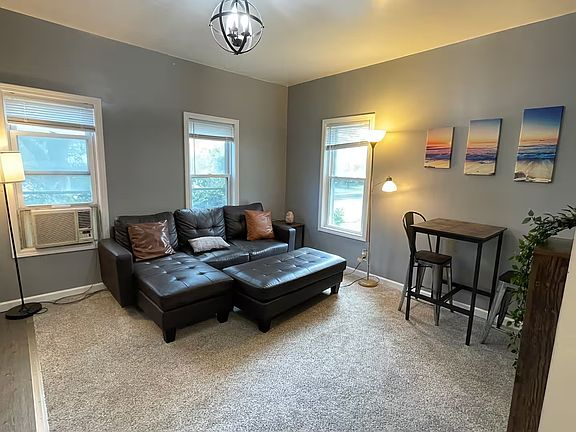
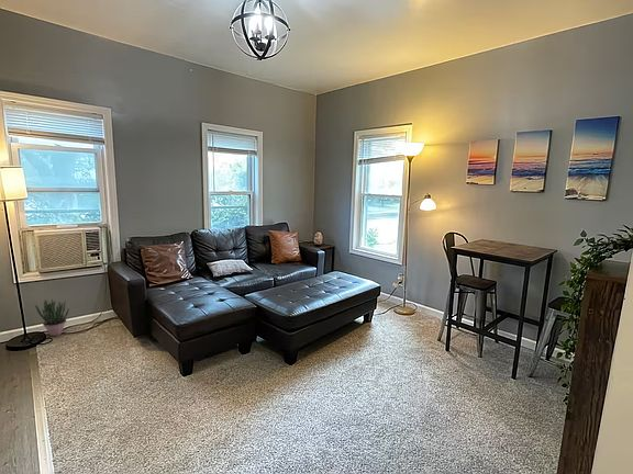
+ potted plant (53, 316)
